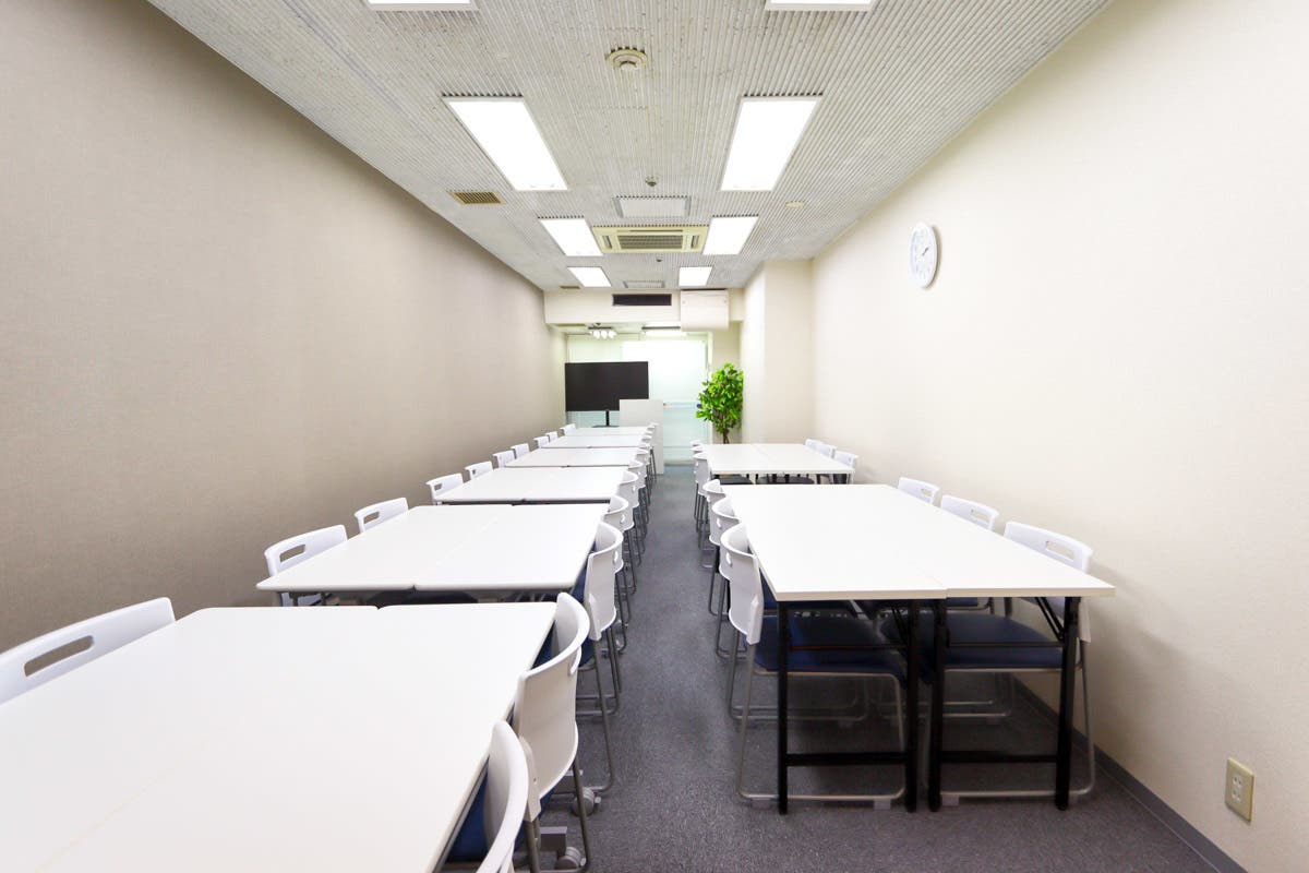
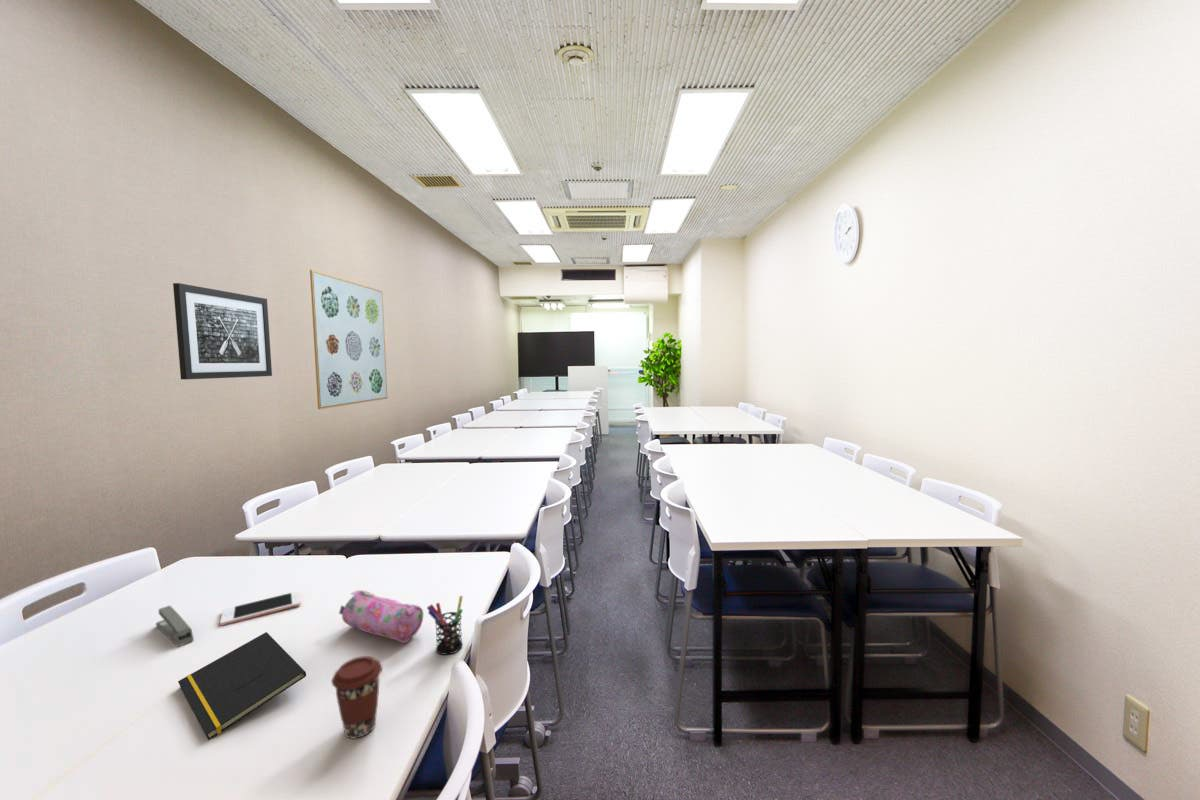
+ notepad (241, 678)
+ stapler (173, 623)
+ pencil case (381, 614)
+ pen holder (449, 623)
+ coffee cup (358, 697)
+ wall art (354, 343)
+ wall art (228, 335)
+ cell phone (262, 607)
